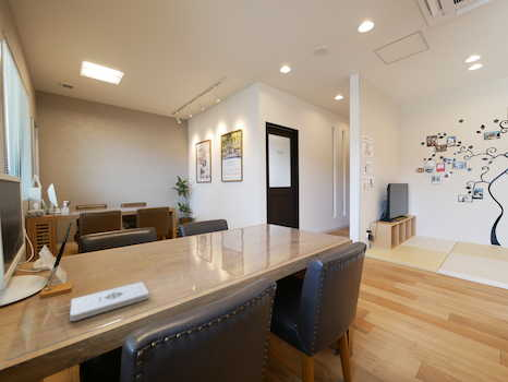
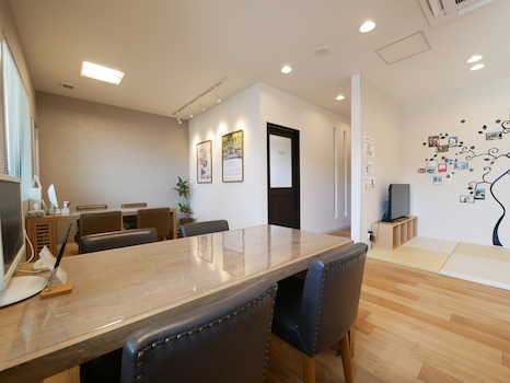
- notepad (111, 298)
